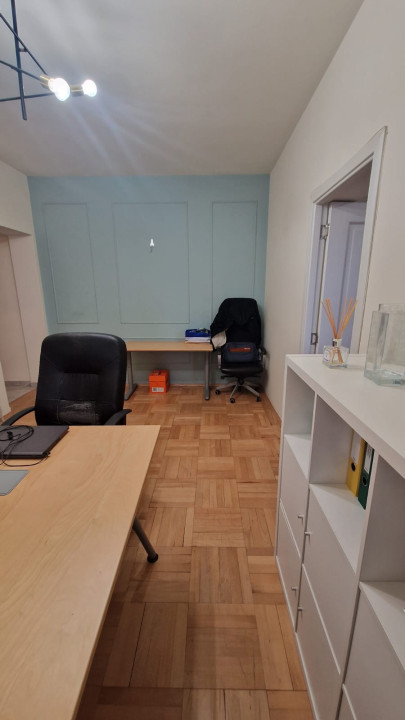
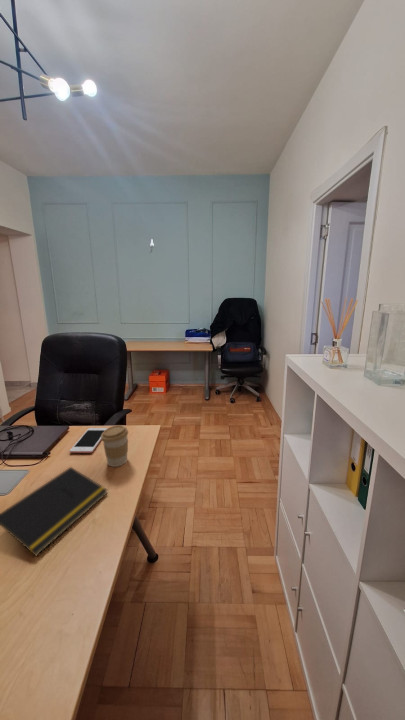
+ coffee cup (115, 445)
+ notepad (56, 504)
+ cell phone (90, 439)
